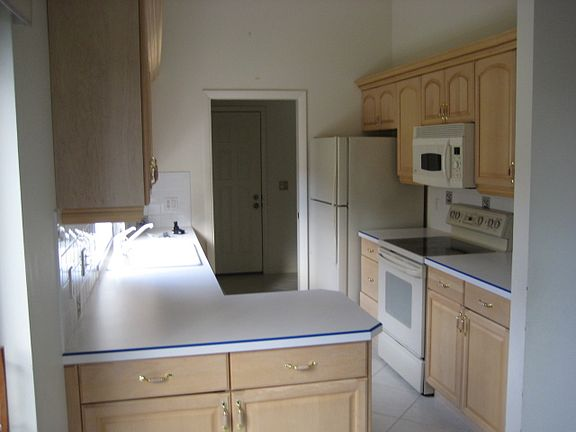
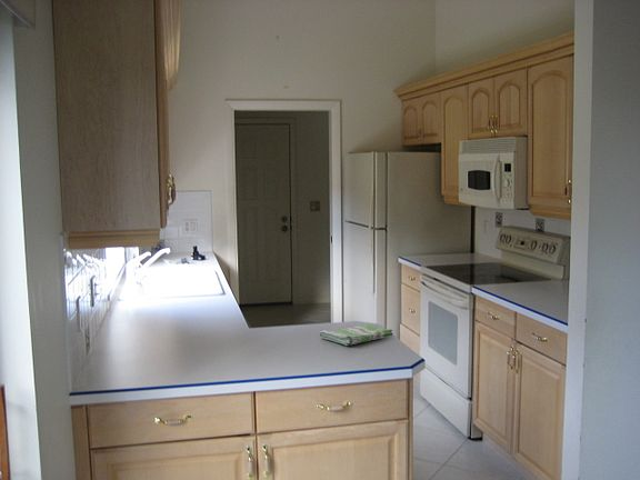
+ dish towel (356, 332)
